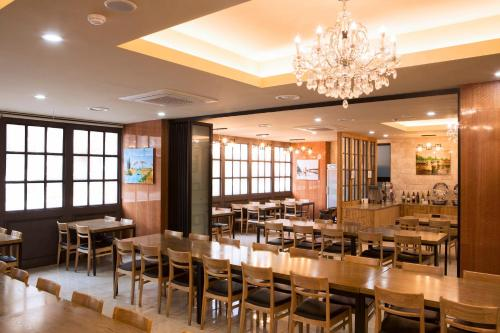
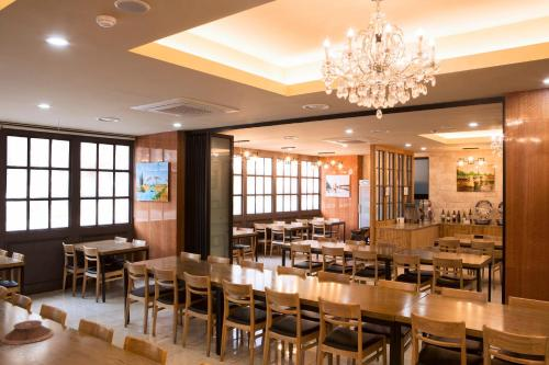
+ plate (27, 330)
